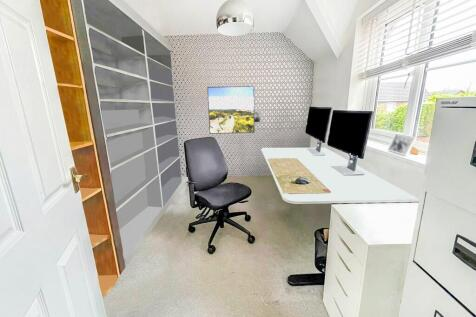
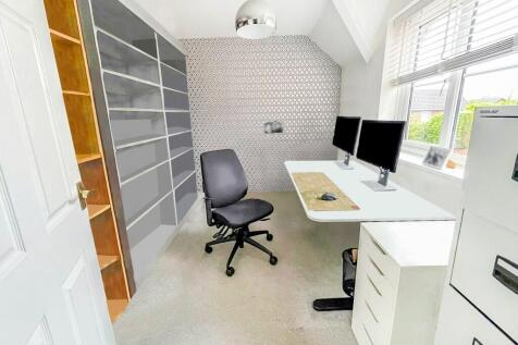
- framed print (231, 110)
